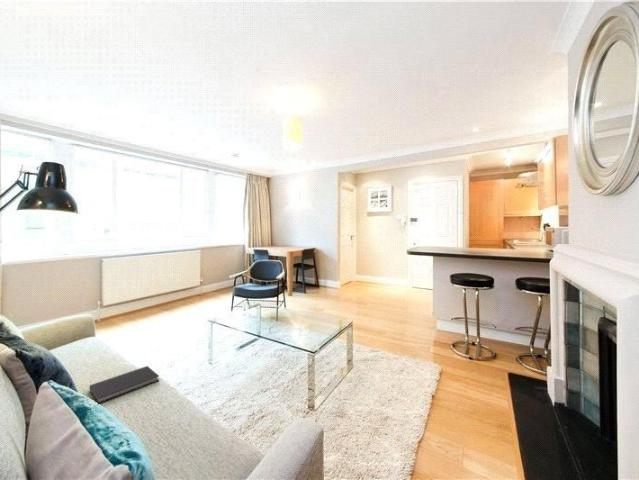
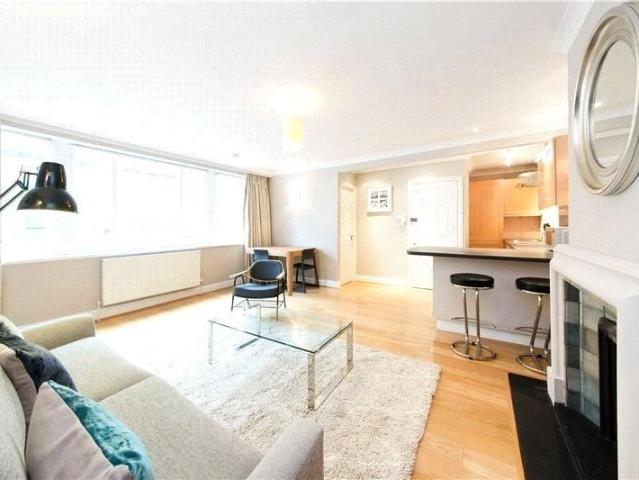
- diary (125, 382)
